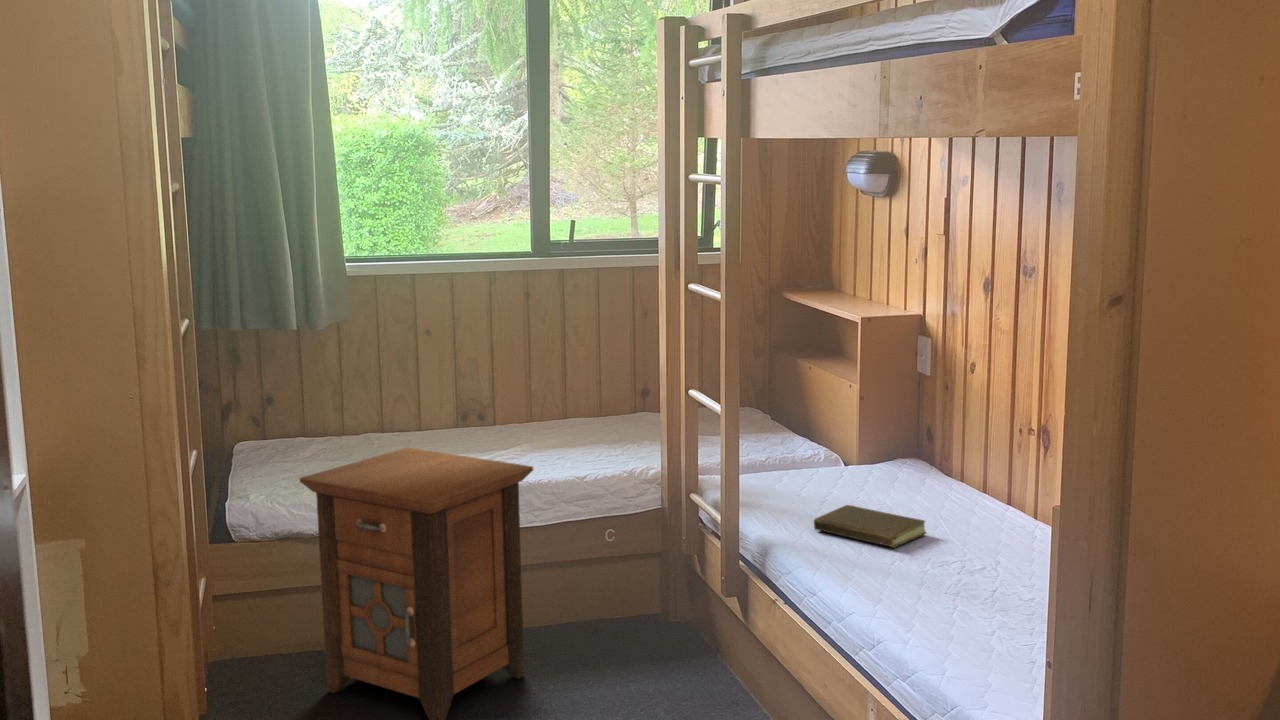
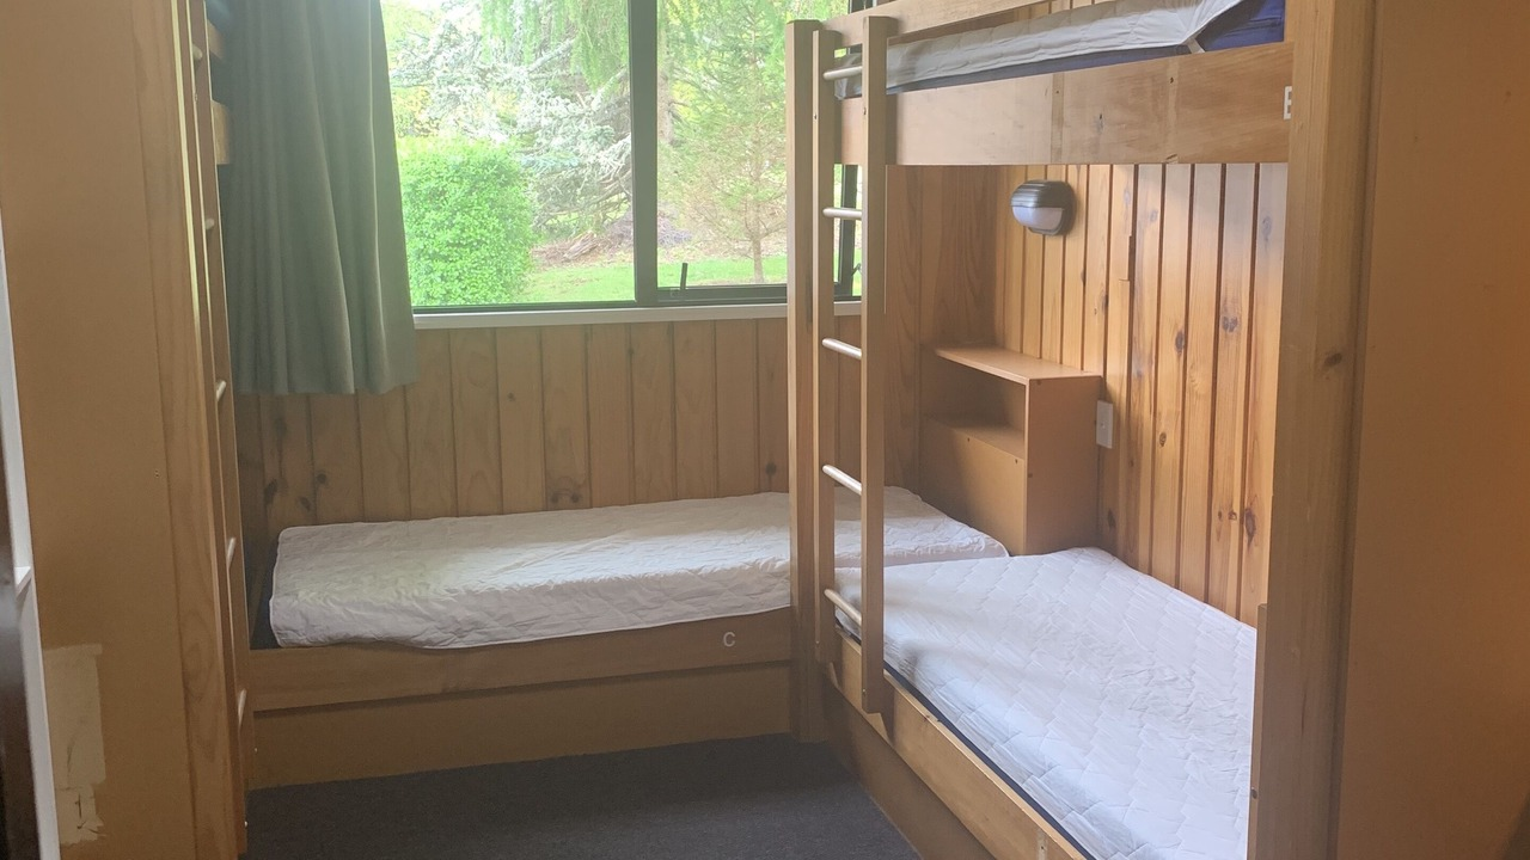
- nightstand (422, 579)
- book (865, 528)
